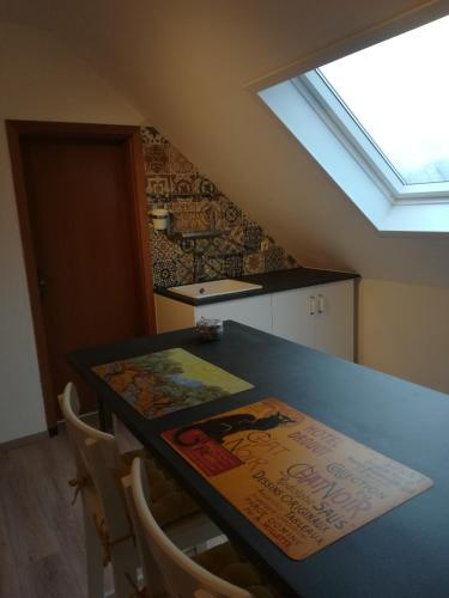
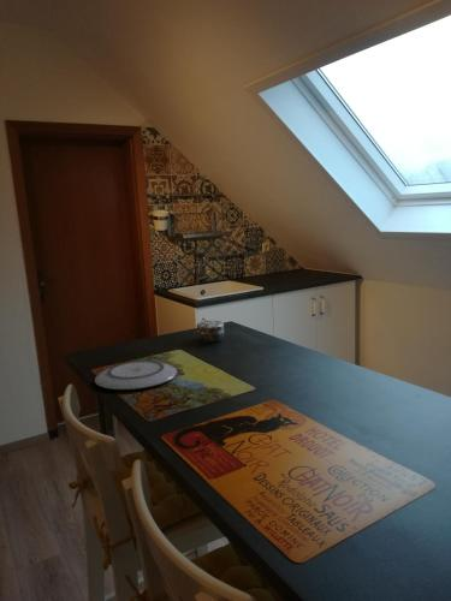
+ plate (136, 371)
